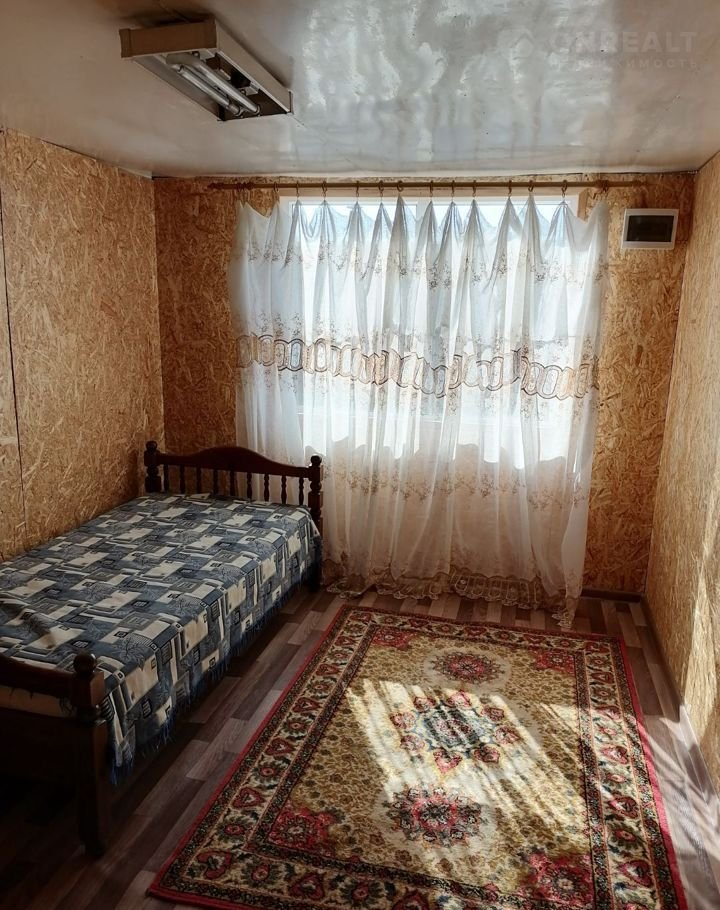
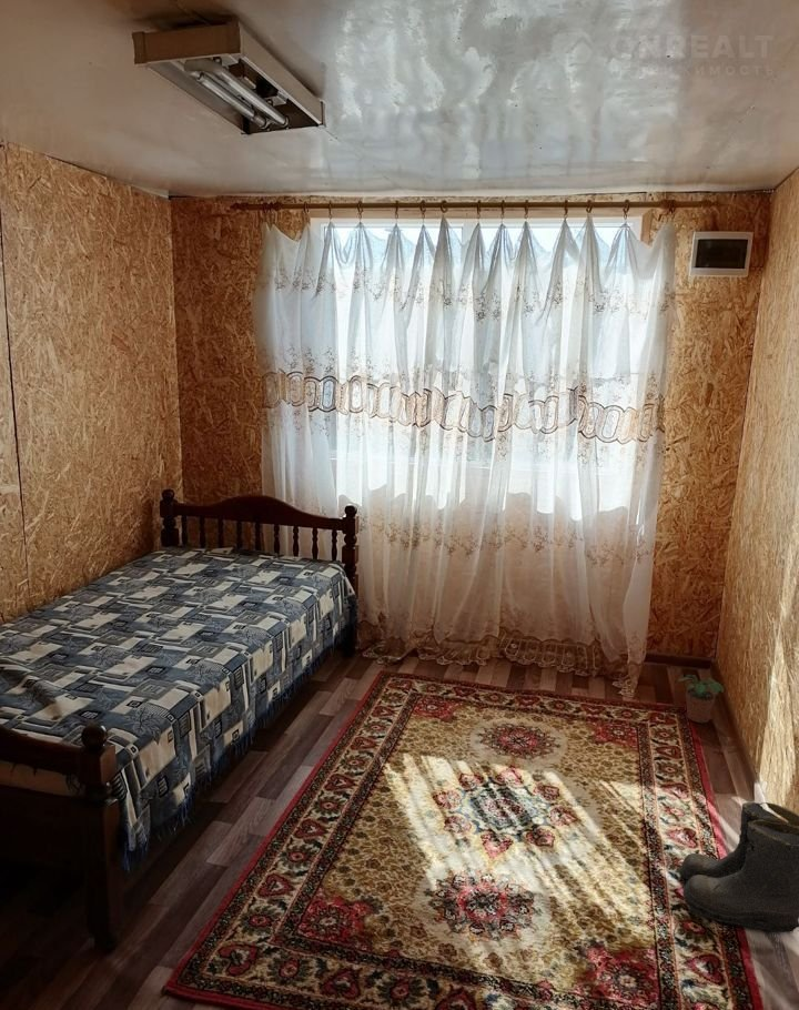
+ boots (741, 857)
+ potted plant (698, 698)
